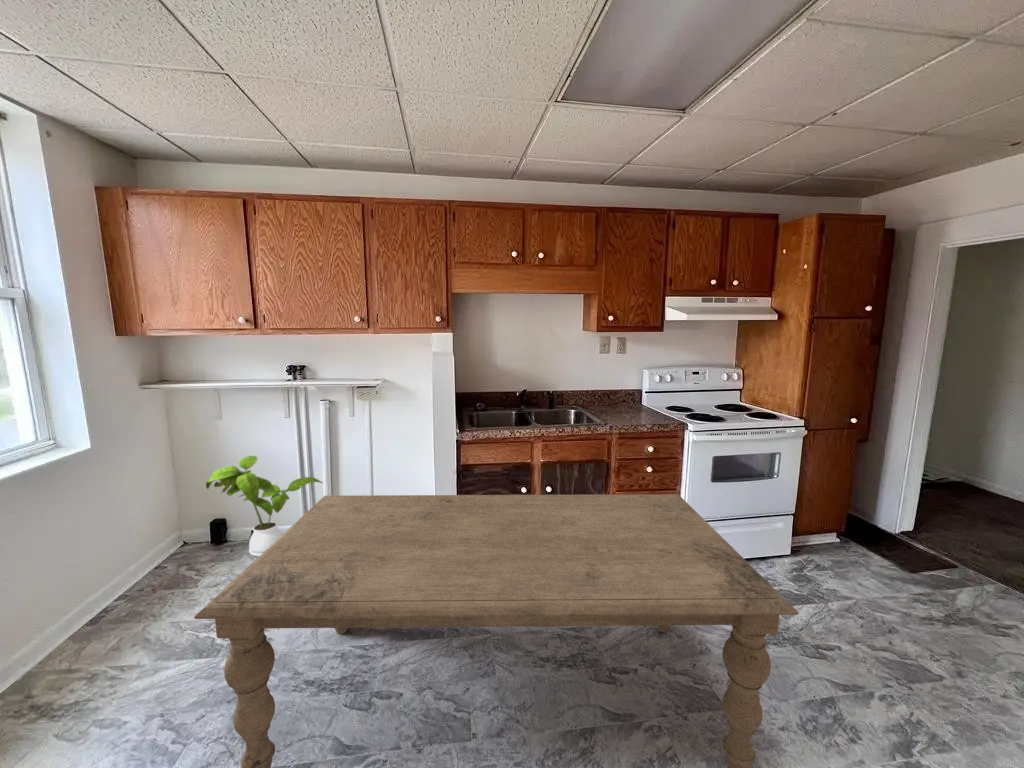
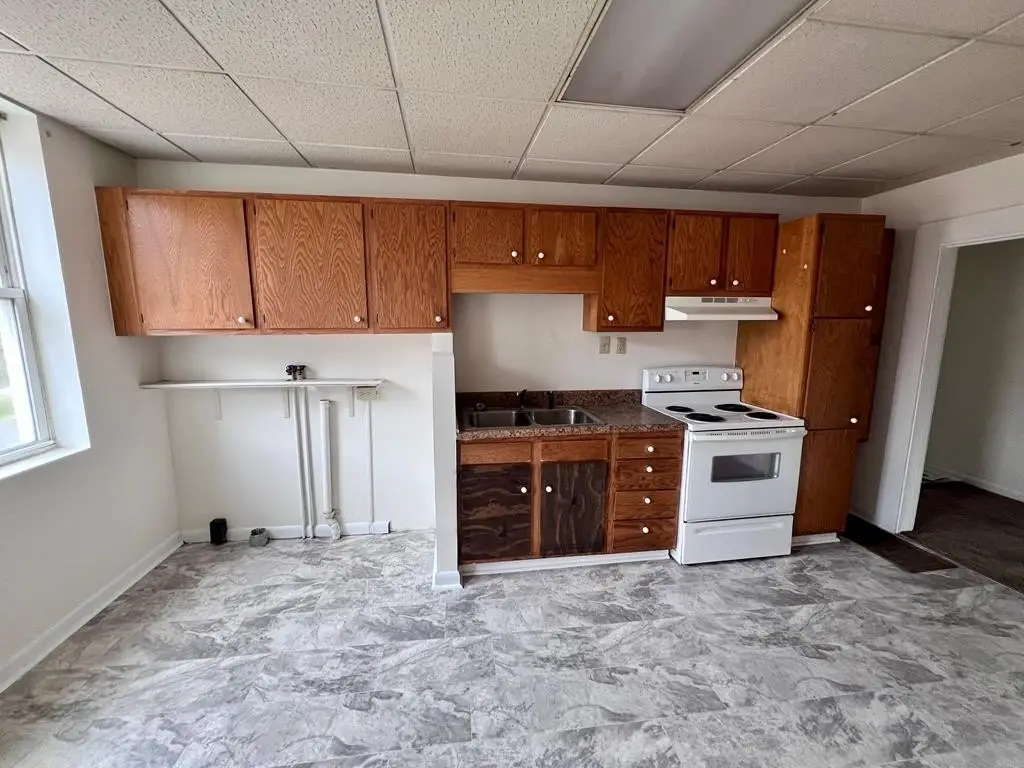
- house plant (260, 507)
- dining table (501, 615)
